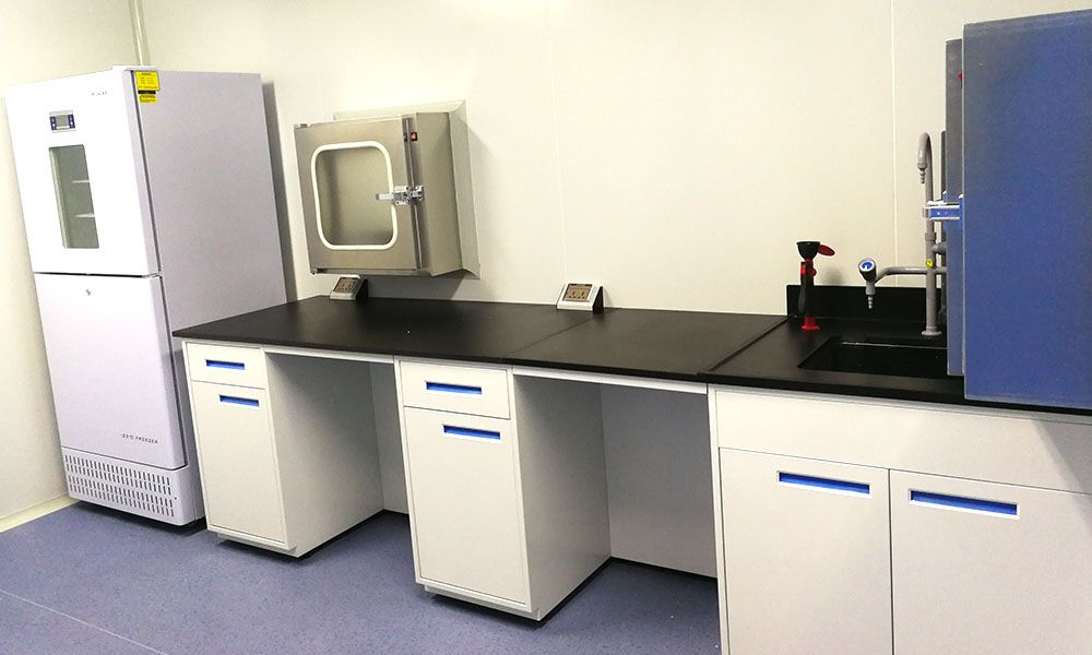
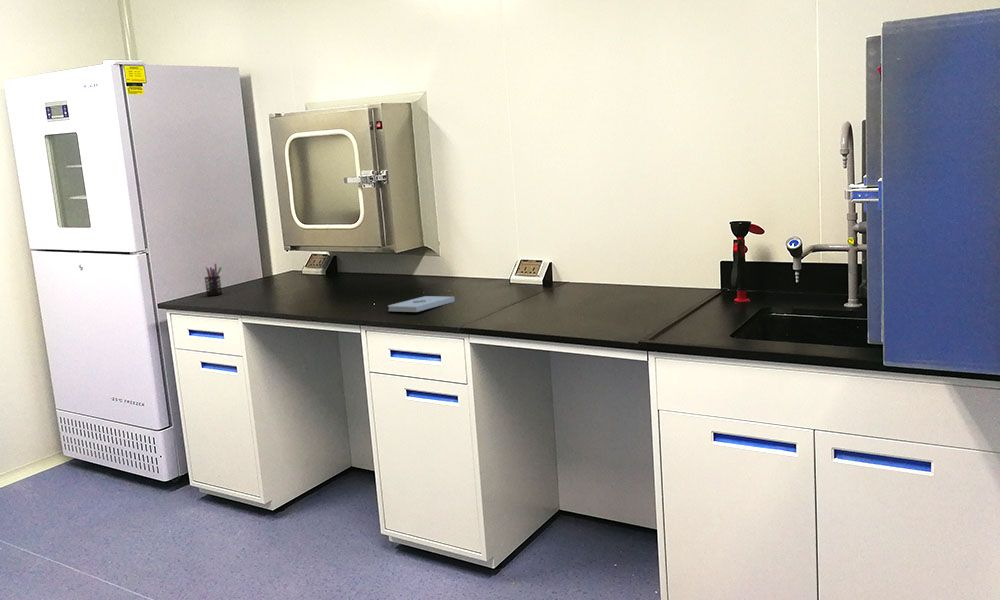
+ notepad (421, 303)
+ pen holder (214, 278)
